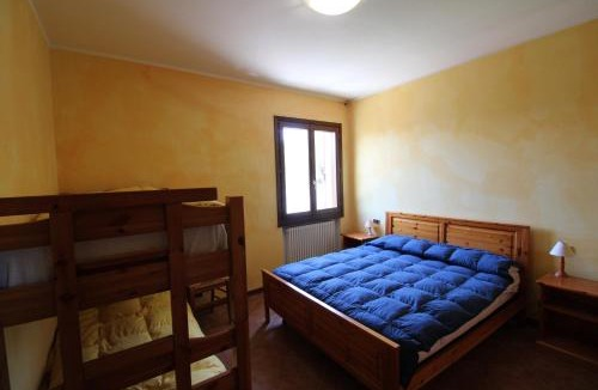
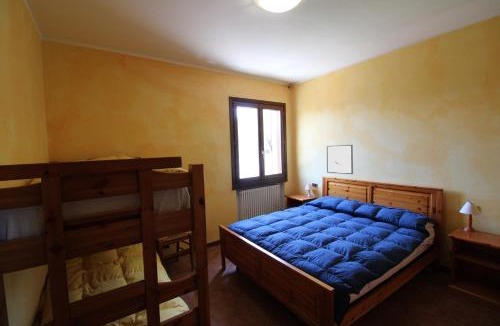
+ wall art (339, 159)
